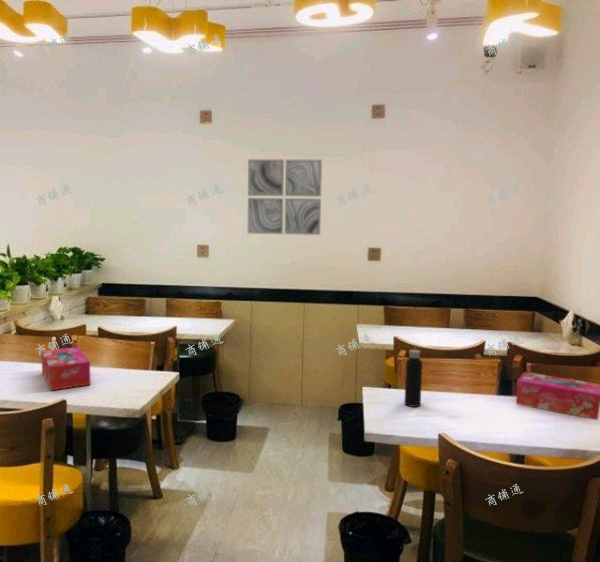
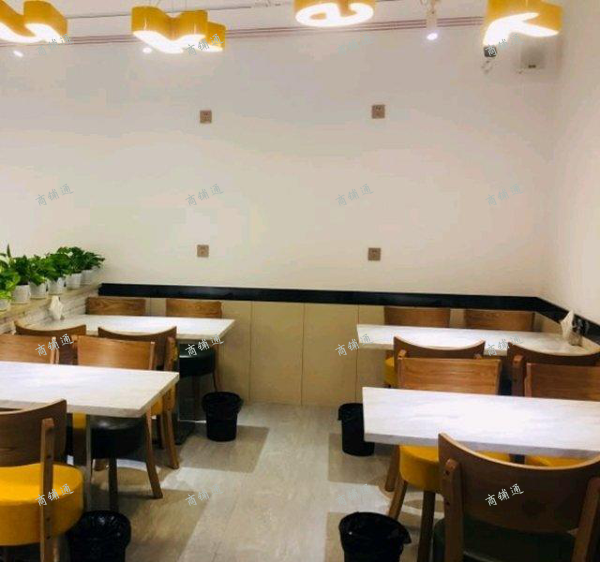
- wall art (285, 198)
- tissue box (65, 367)
- tissue box (558, 394)
- water bottle (413, 374)
